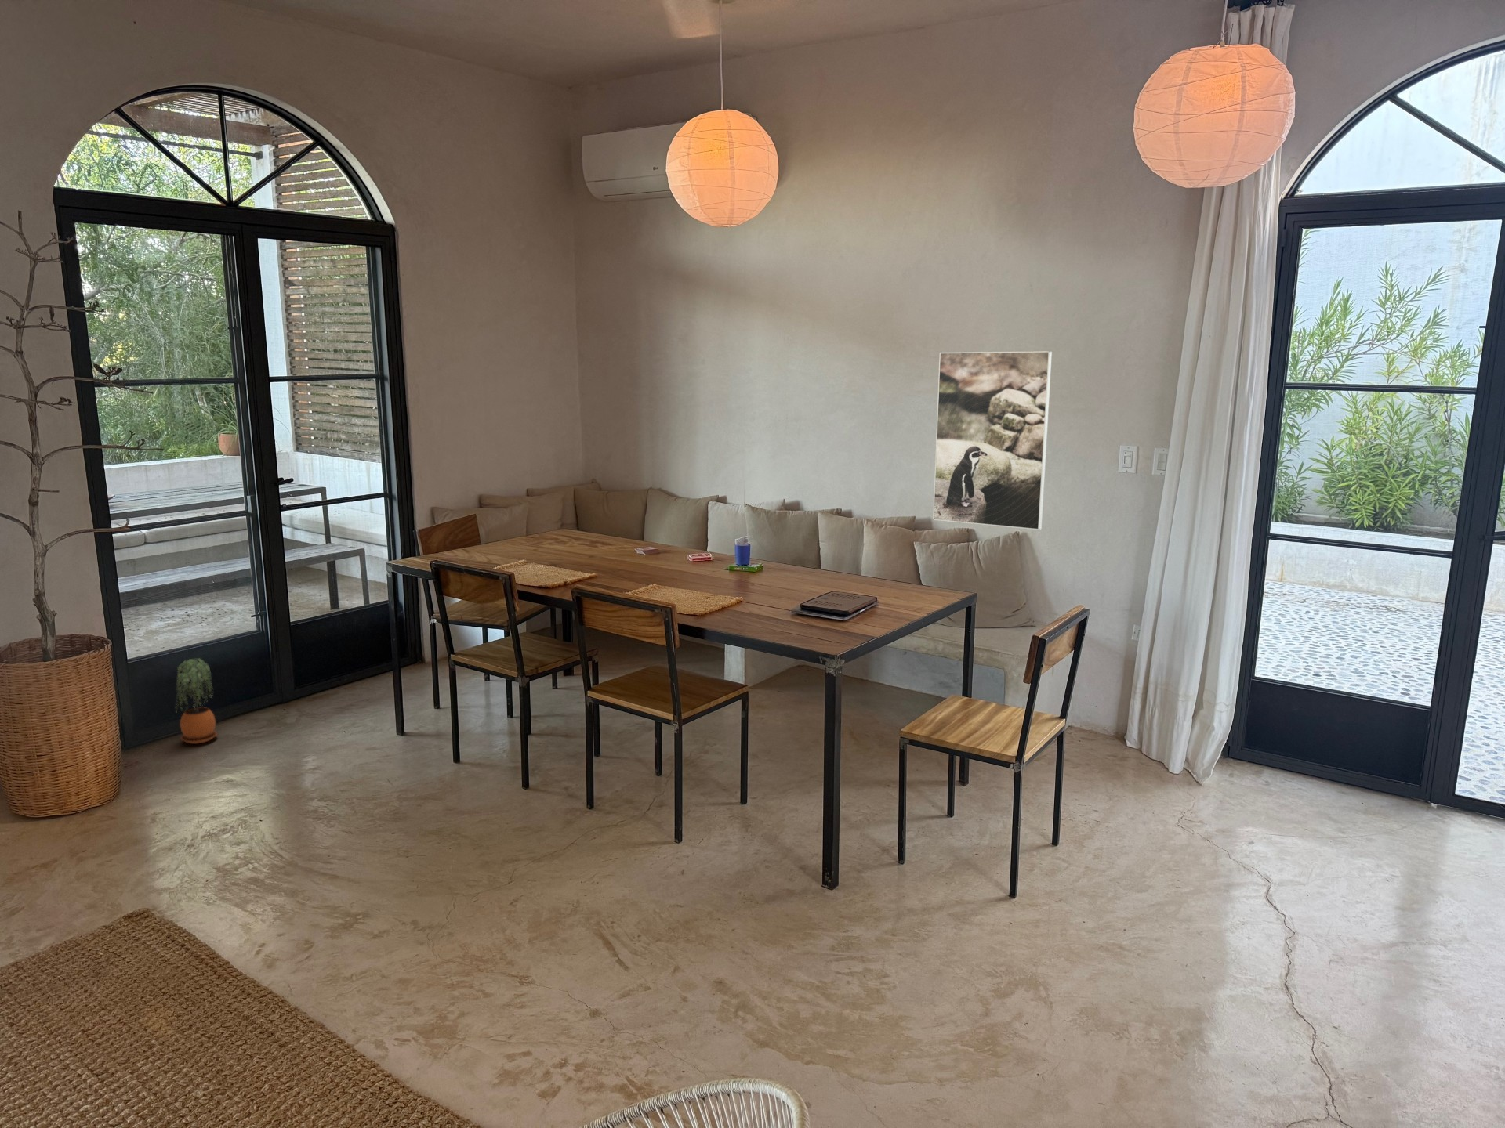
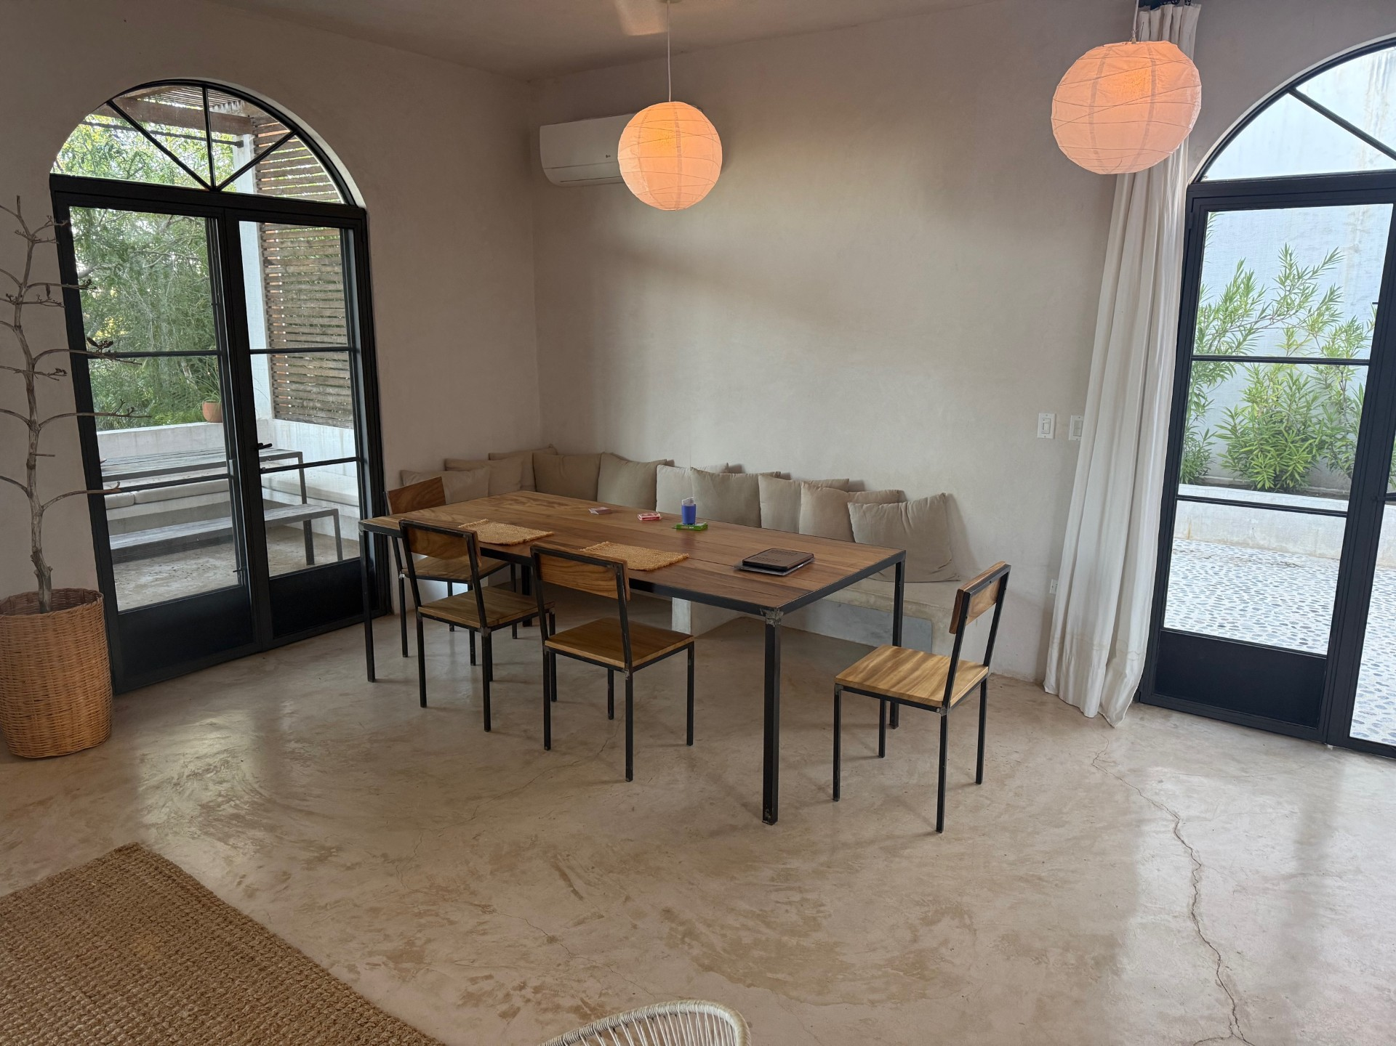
- potted plant (193, 701)
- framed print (990, 440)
